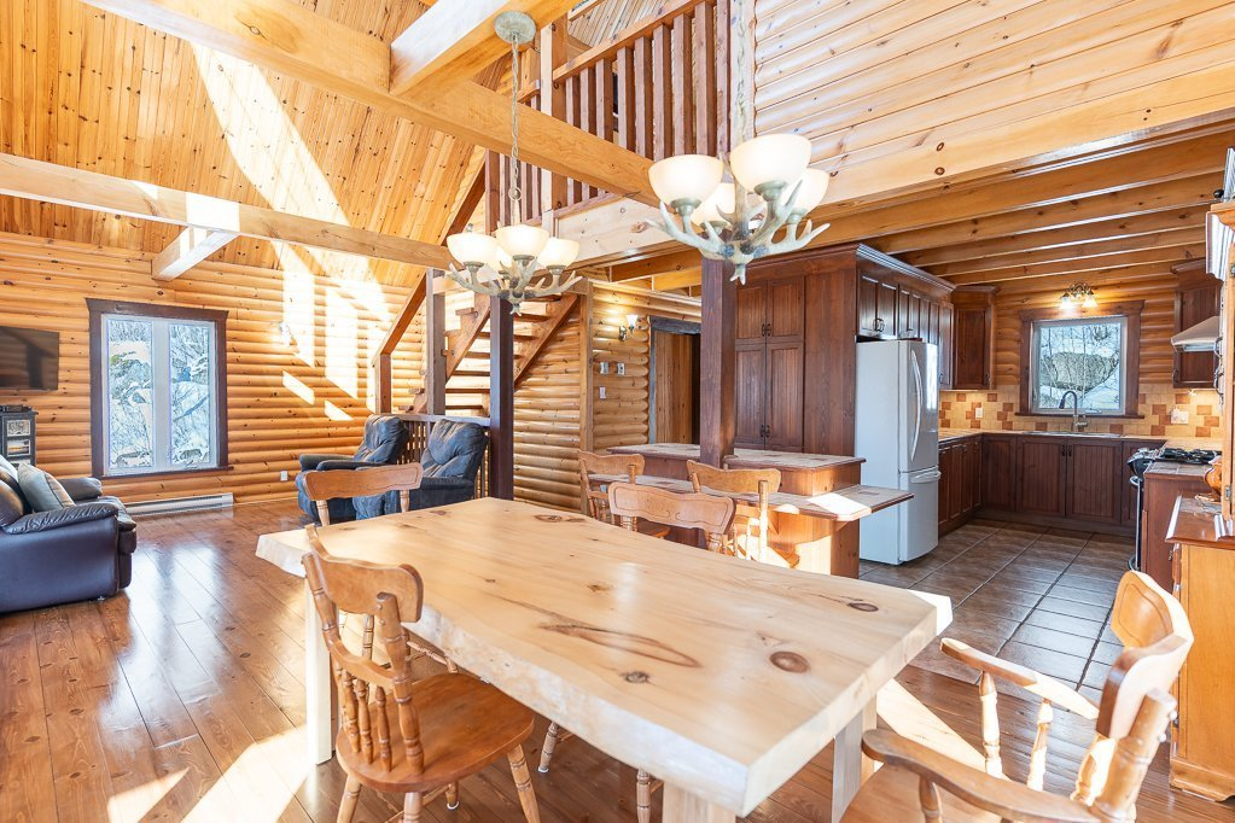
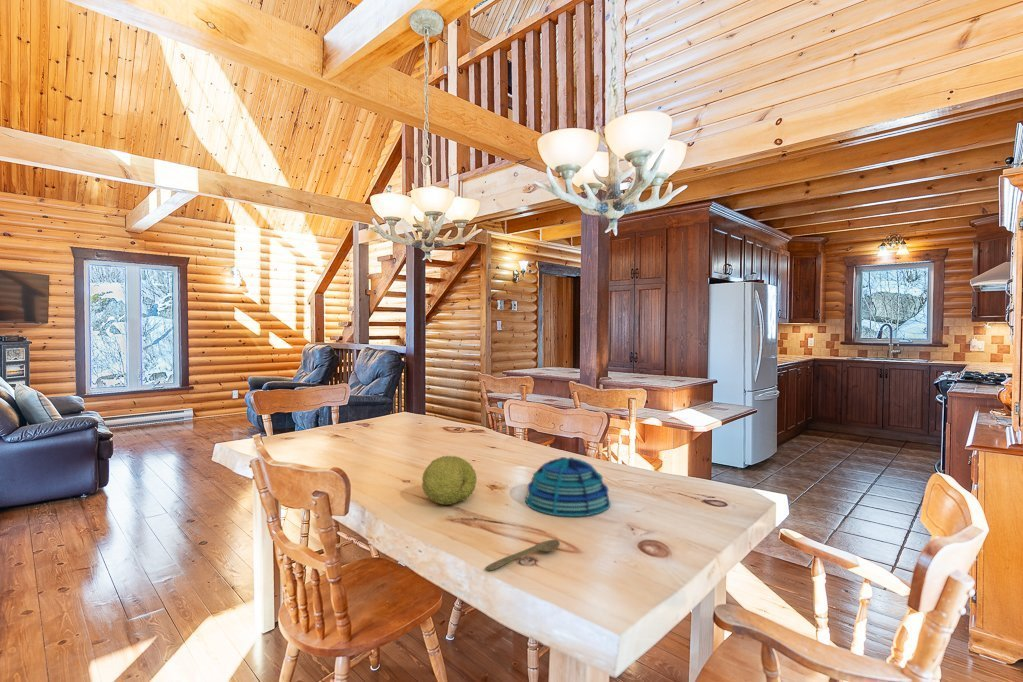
+ decorative bowl (567, 479)
+ spoon (523, 554)
+ fruit (449, 478)
